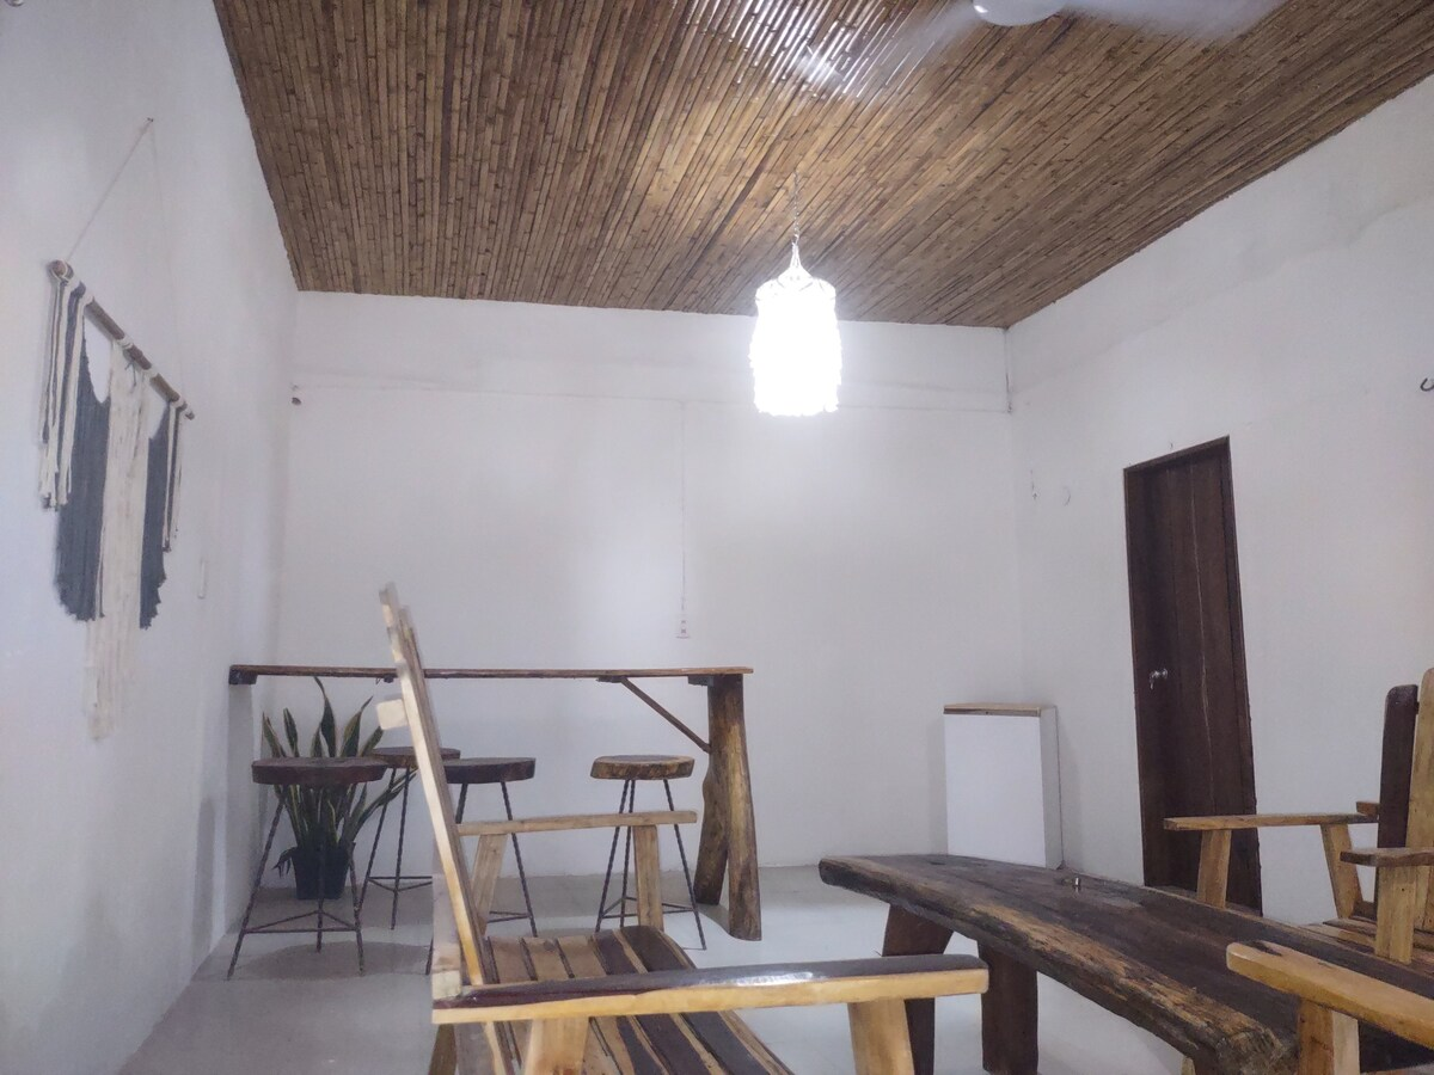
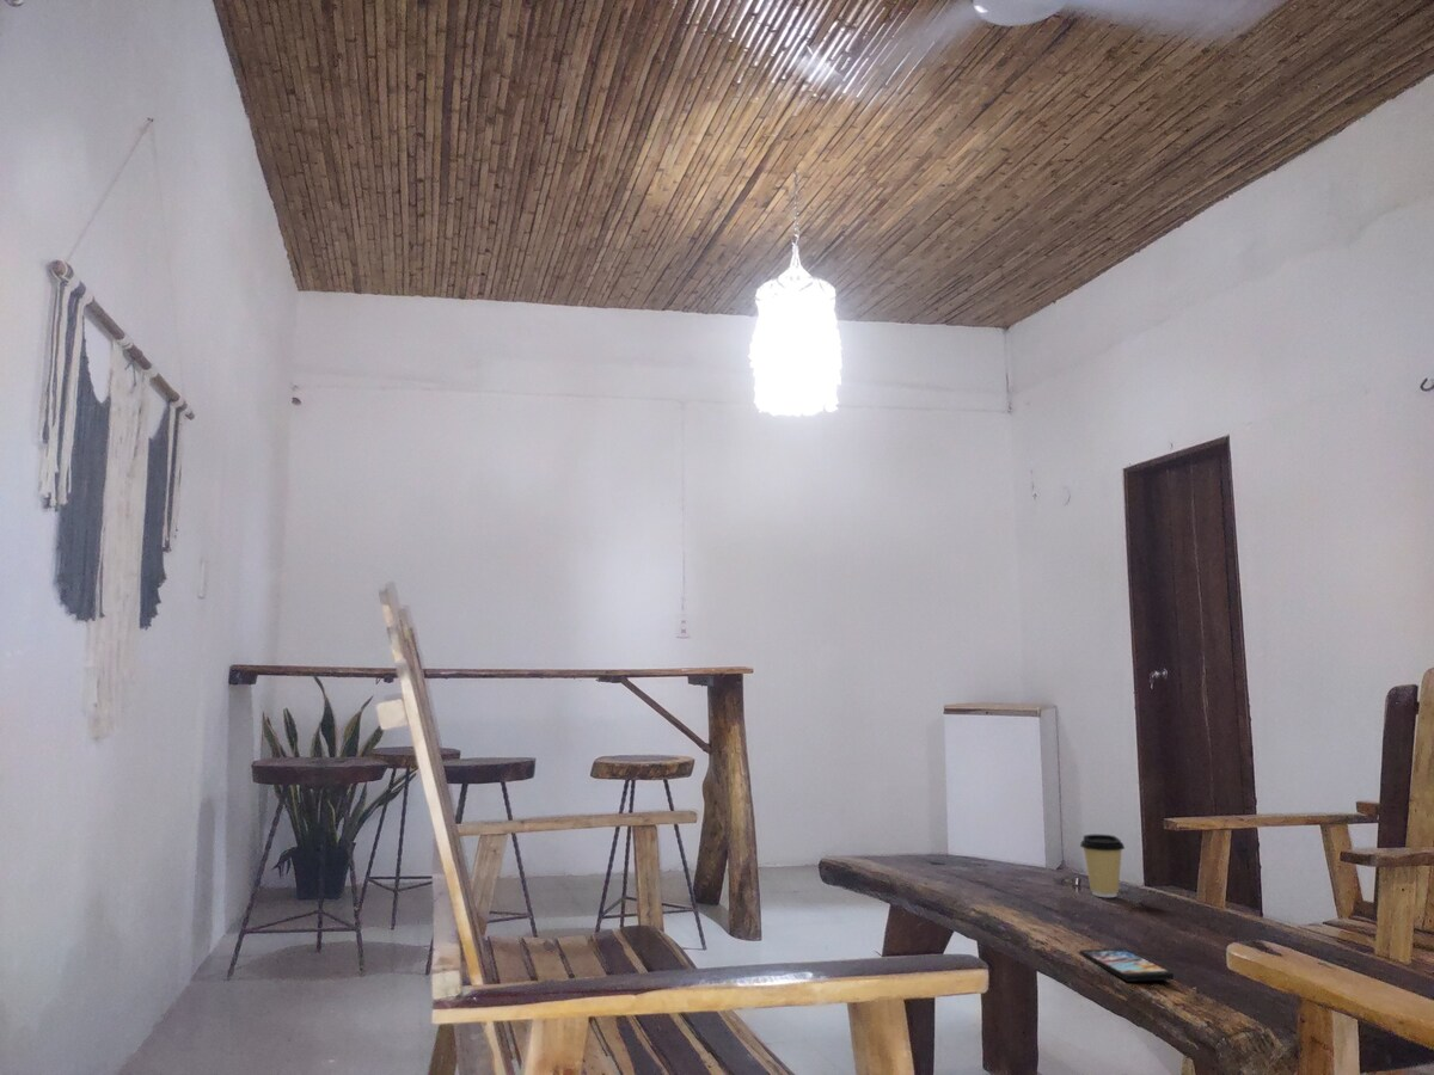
+ coffee cup (1103, 865)
+ smartphone (1124, 964)
